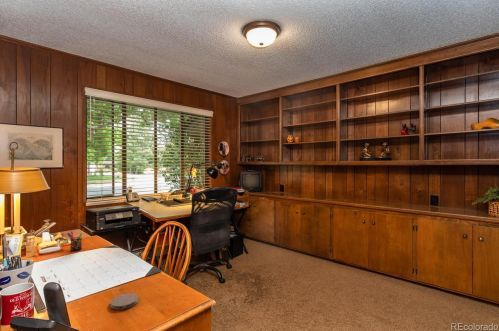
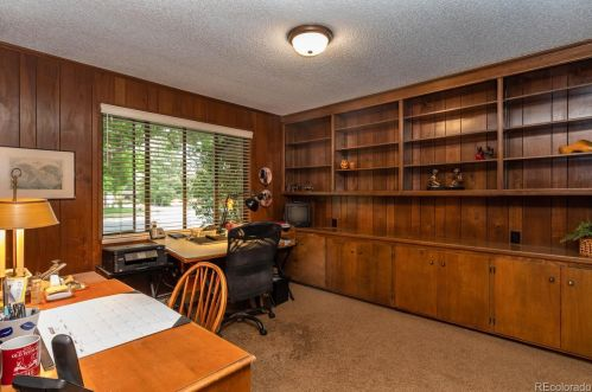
- coaster (124, 301)
- pen holder (76, 239)
